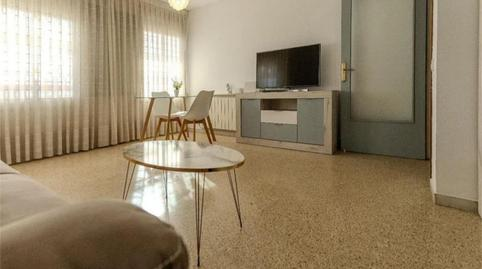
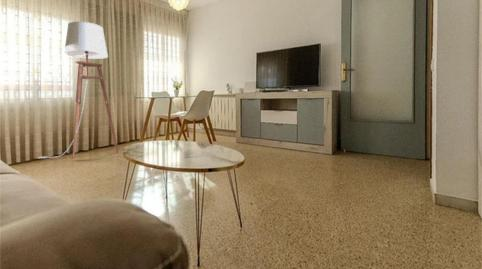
+ floor lamp (77, 91)
